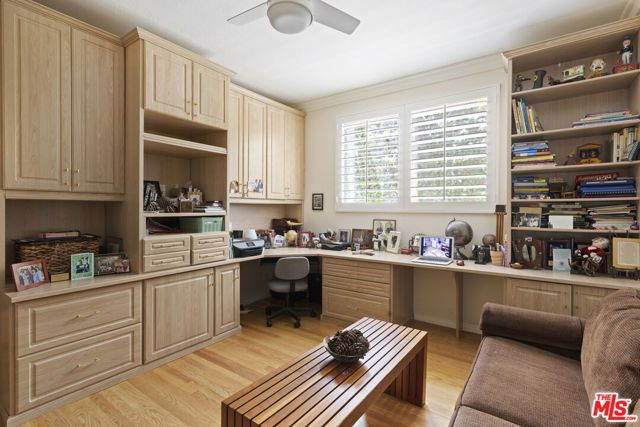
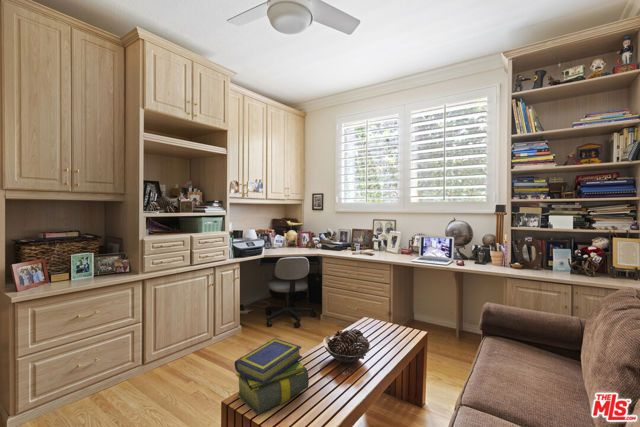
+ stack of books (271, 372)
